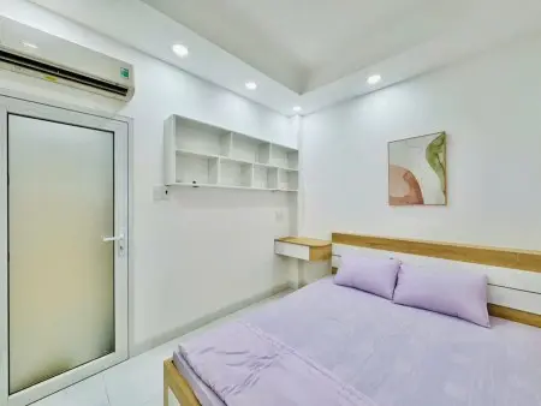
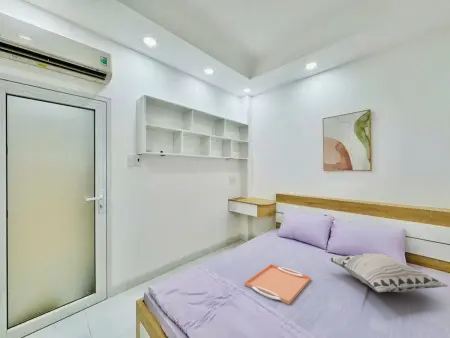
+ serving tray (278, 280)
+ decorative pillow (380, 270)
